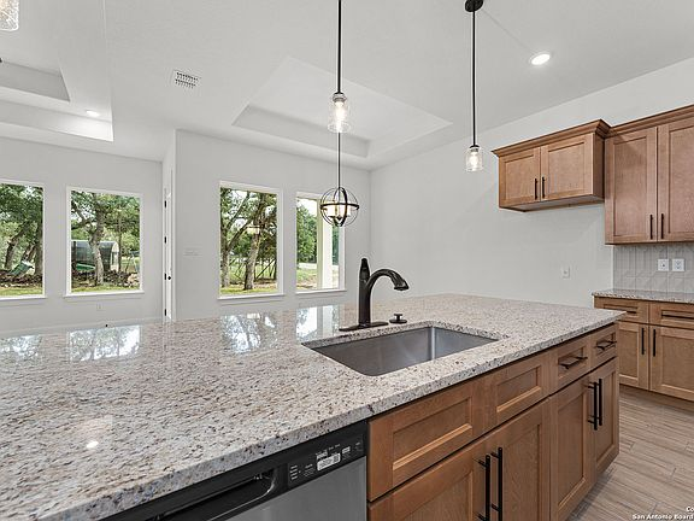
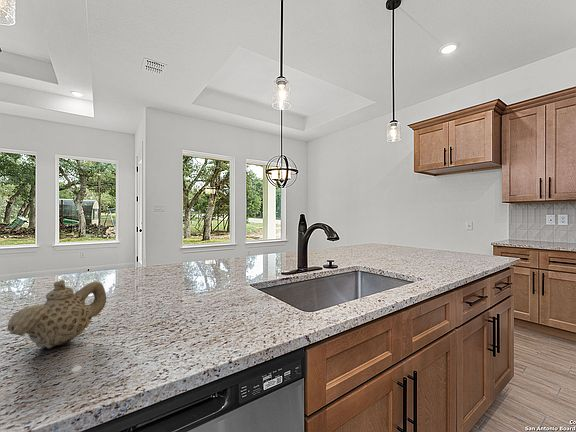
+ teapot (62, 310)
